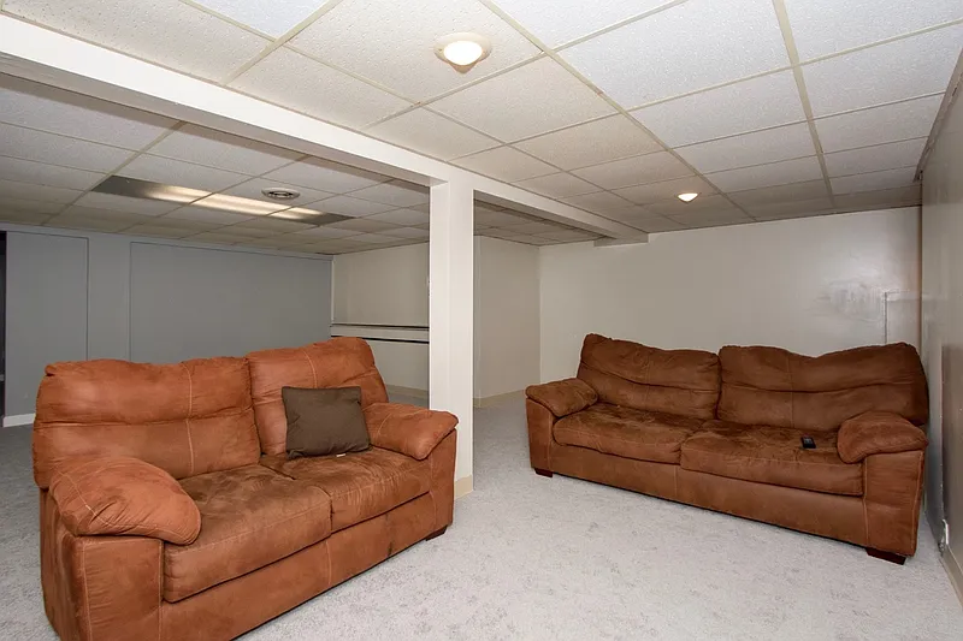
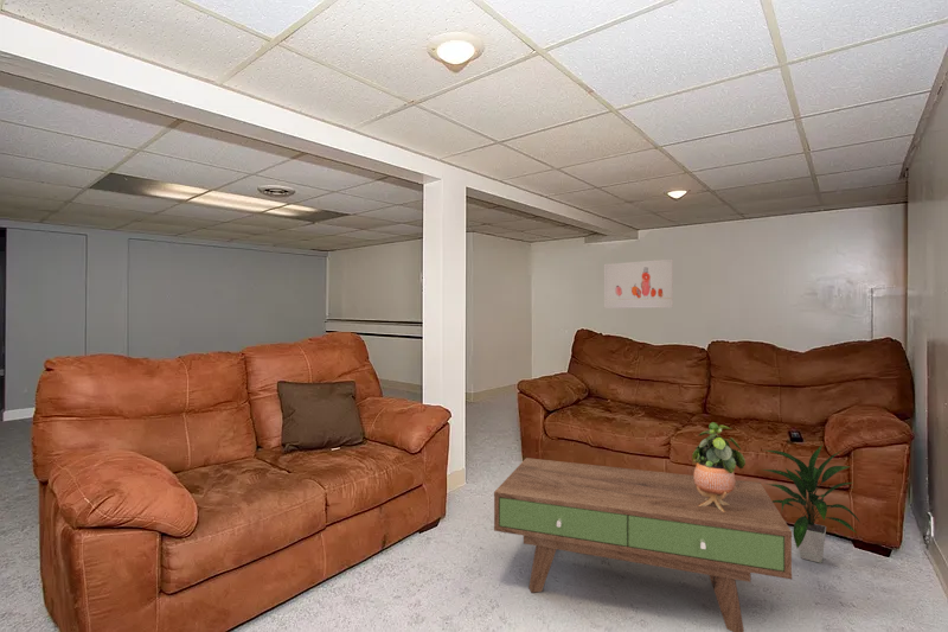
+ wall art (636, 285)
+ indoor plant (807, 500)
+ coffee table (630, 535)
+ potted plant (717, 464)
